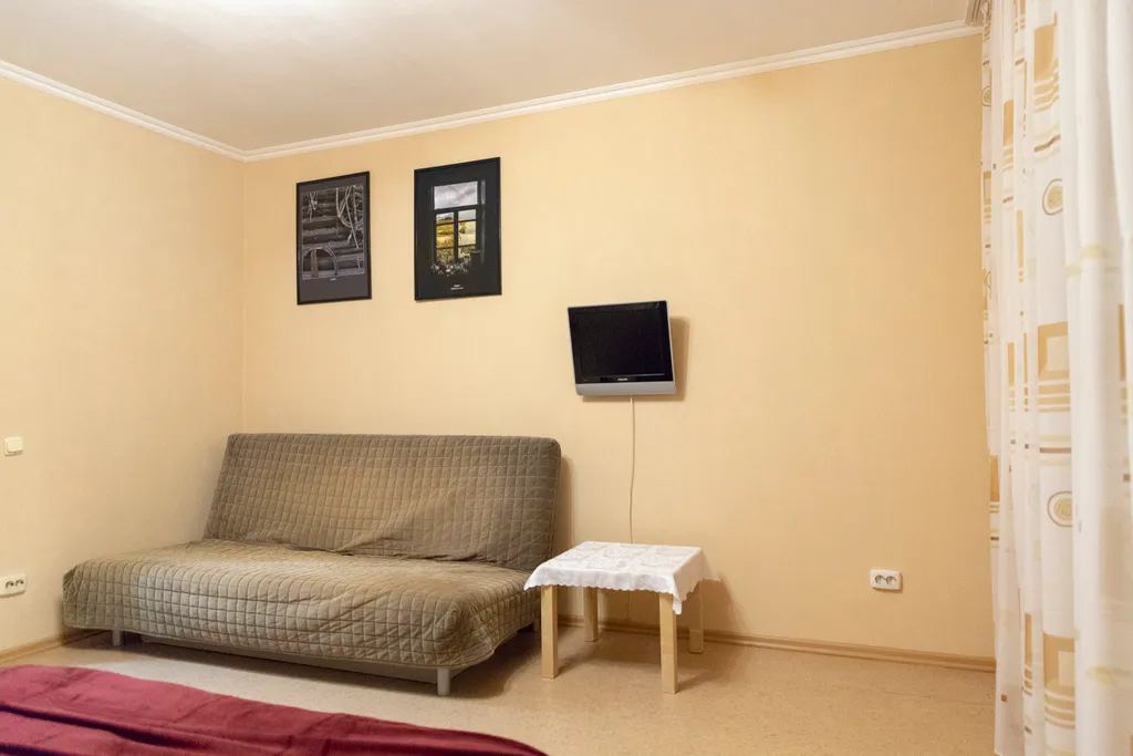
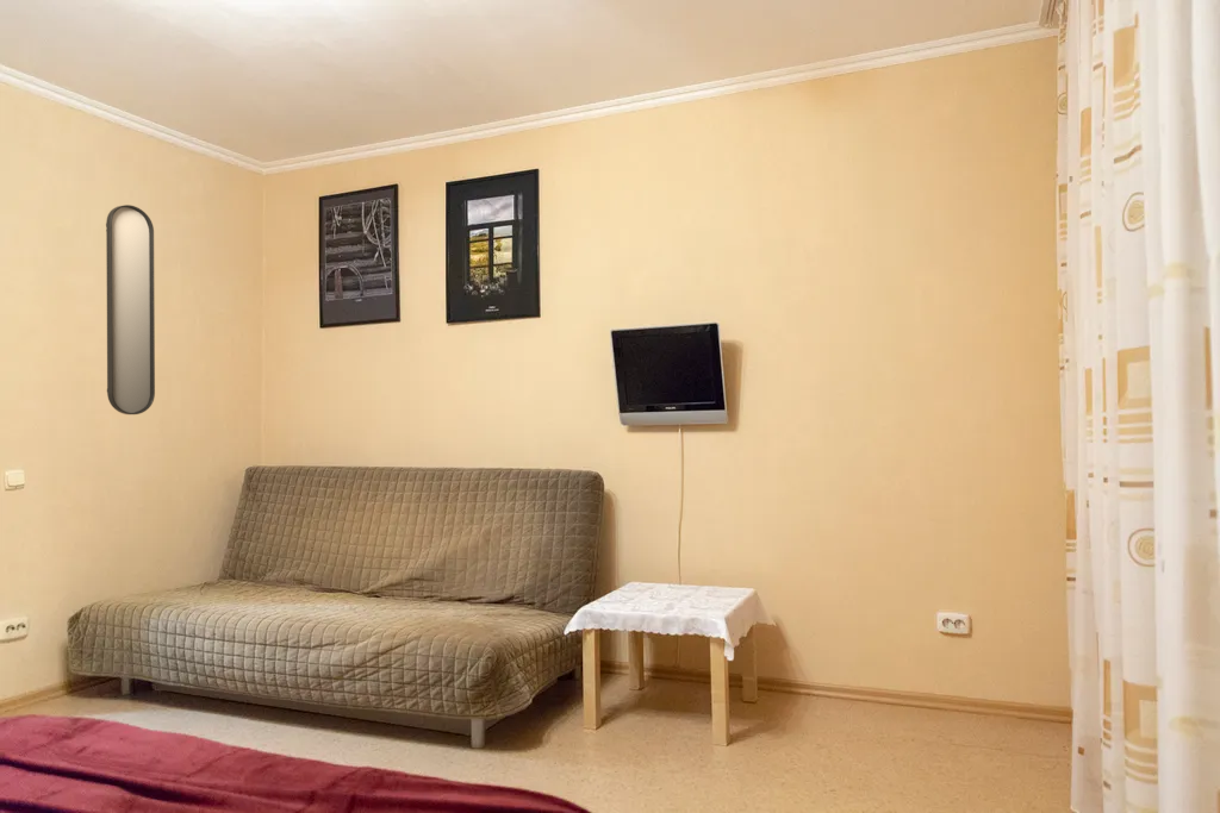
+ home mirror (131, 309)
